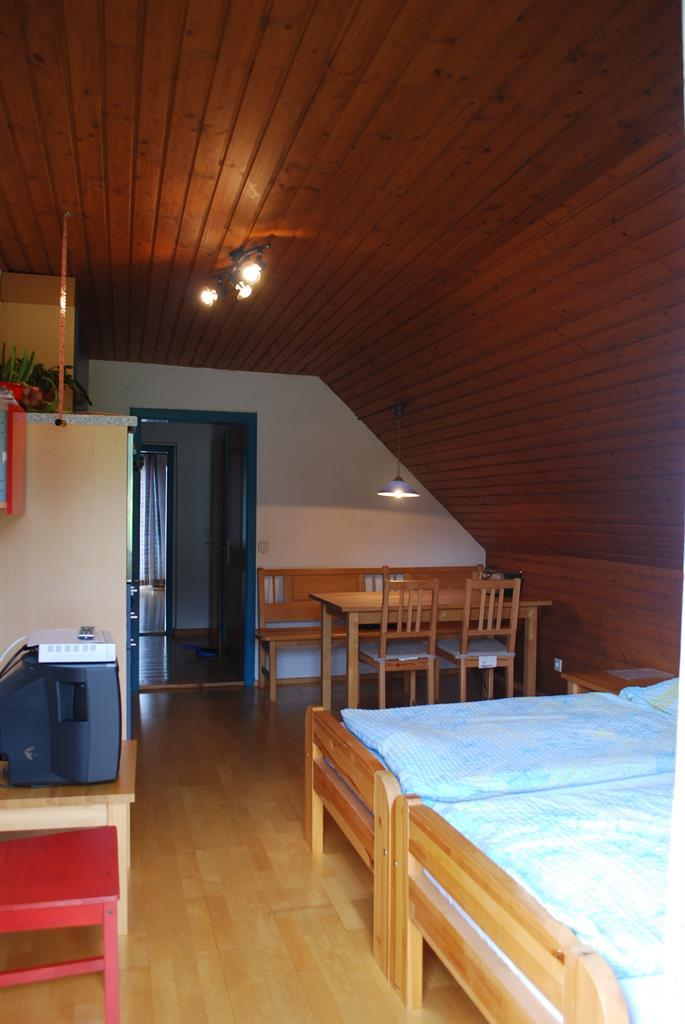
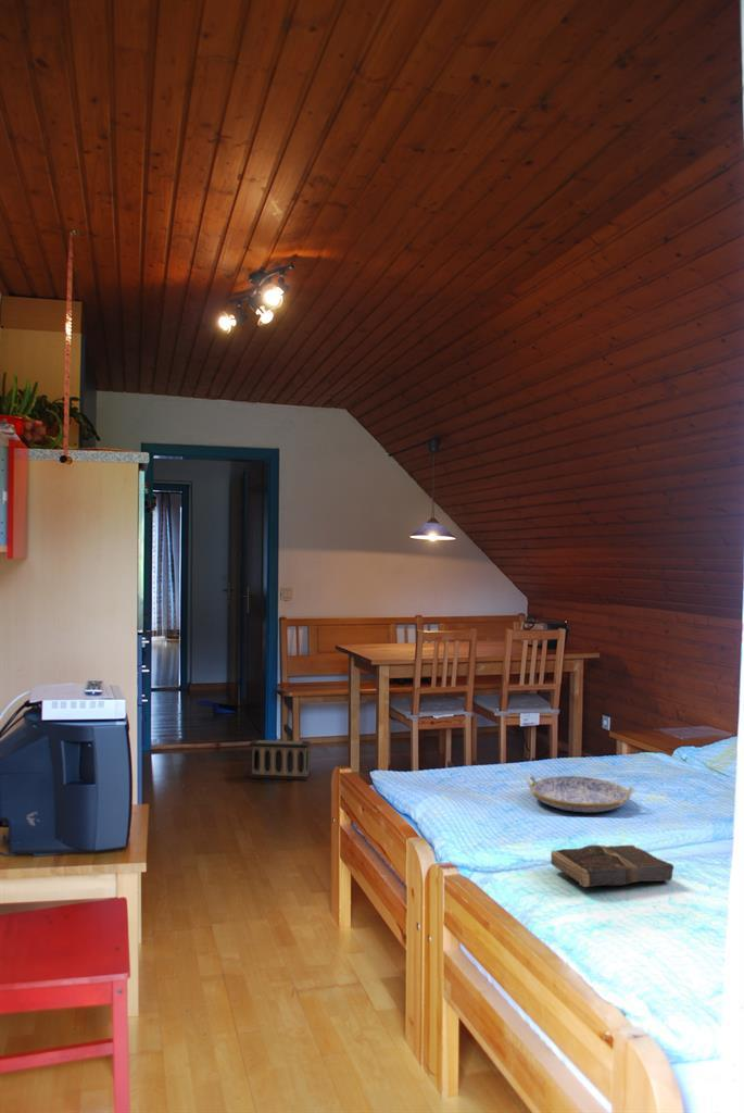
+ book (609, 863)
+ serving tray (579, 791)
+ speaker (279, 760)
